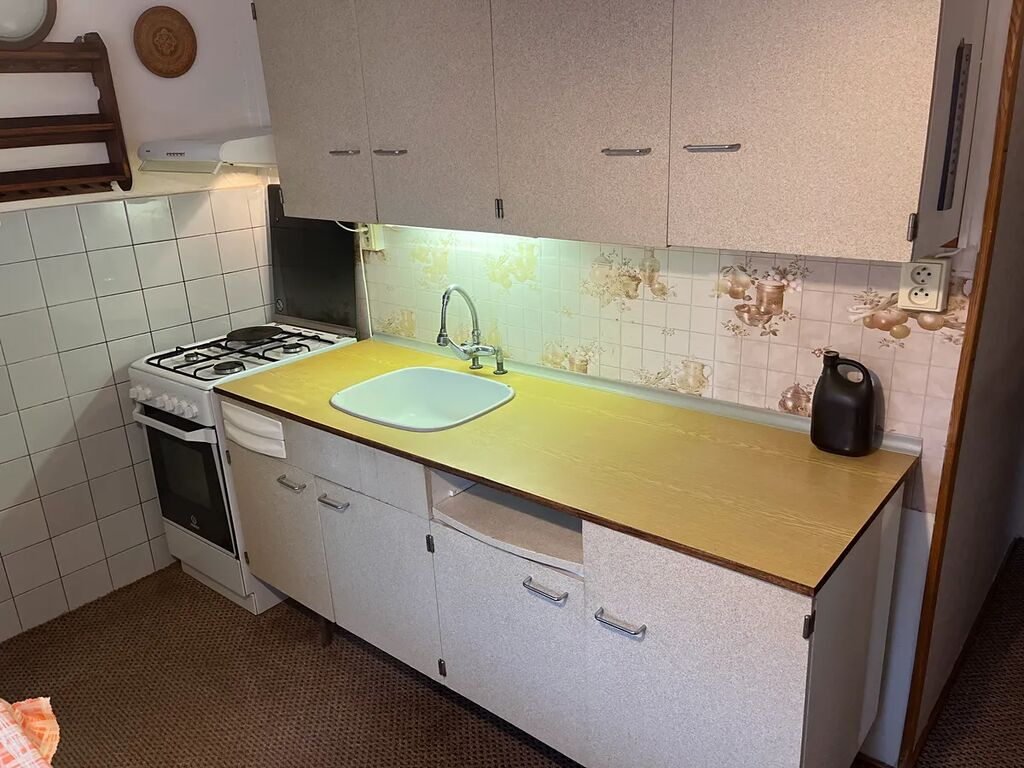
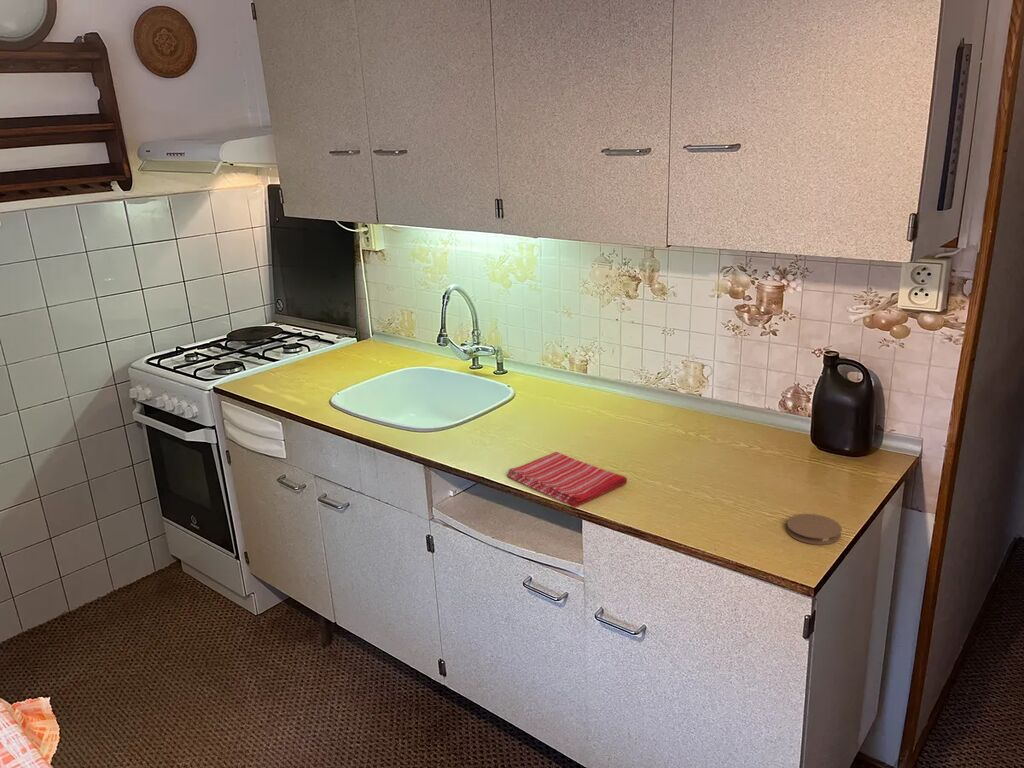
+ coaster (813, 528)
+ dish towel (566, 476)
